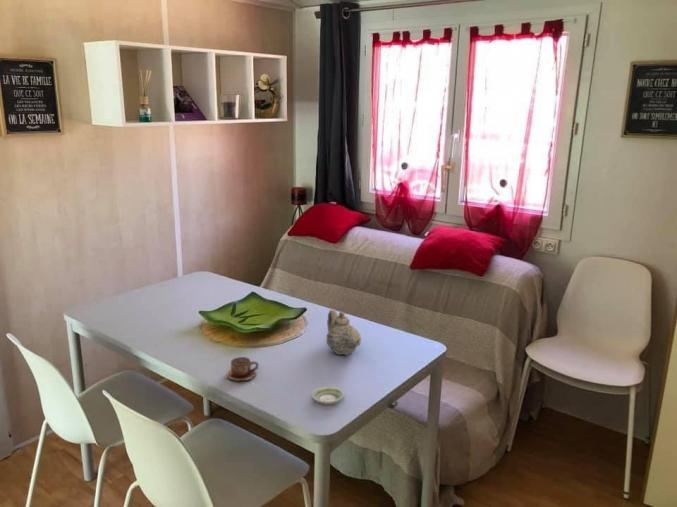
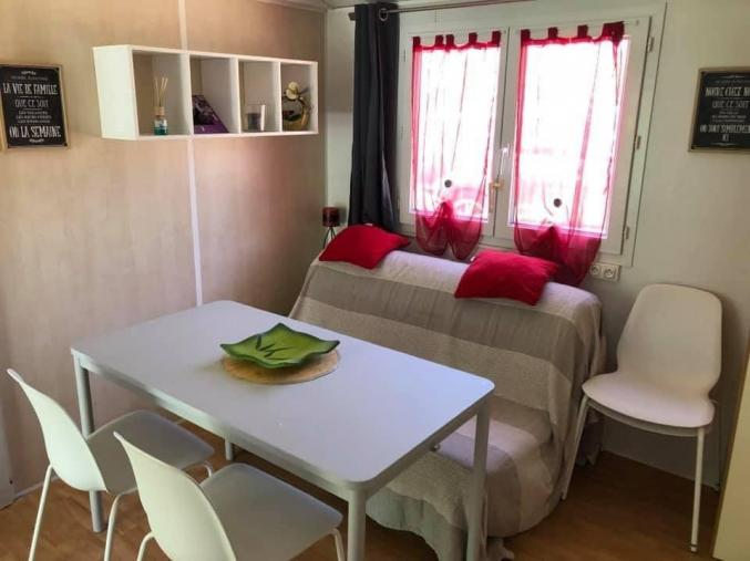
- cup (242, 368)
- teapot (341, 331)
- saucer (327, 397)
